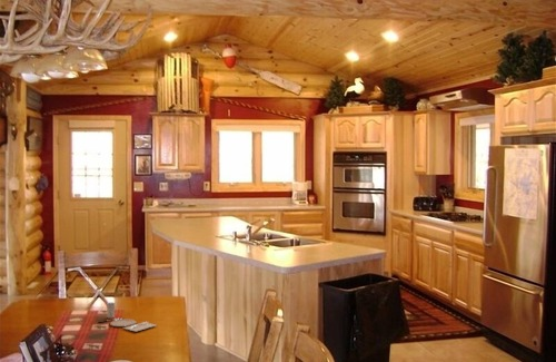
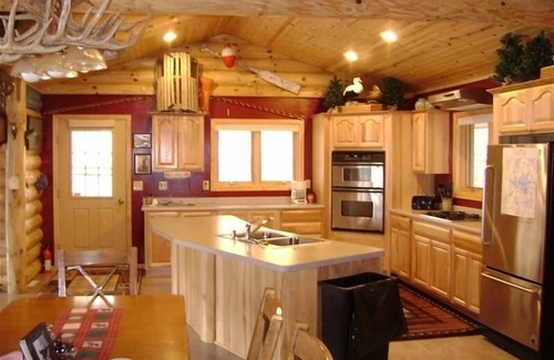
- placemat (123, 317)
